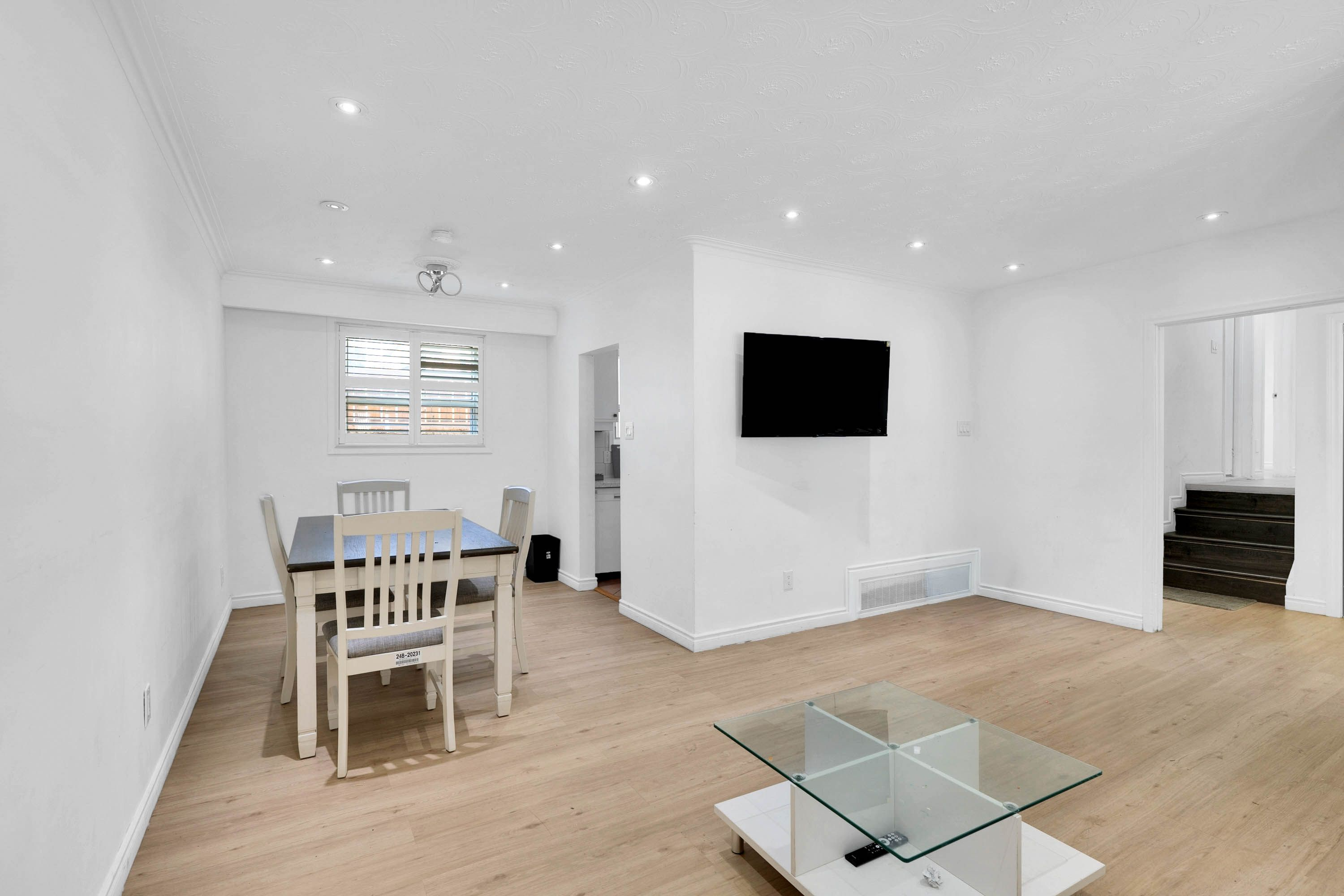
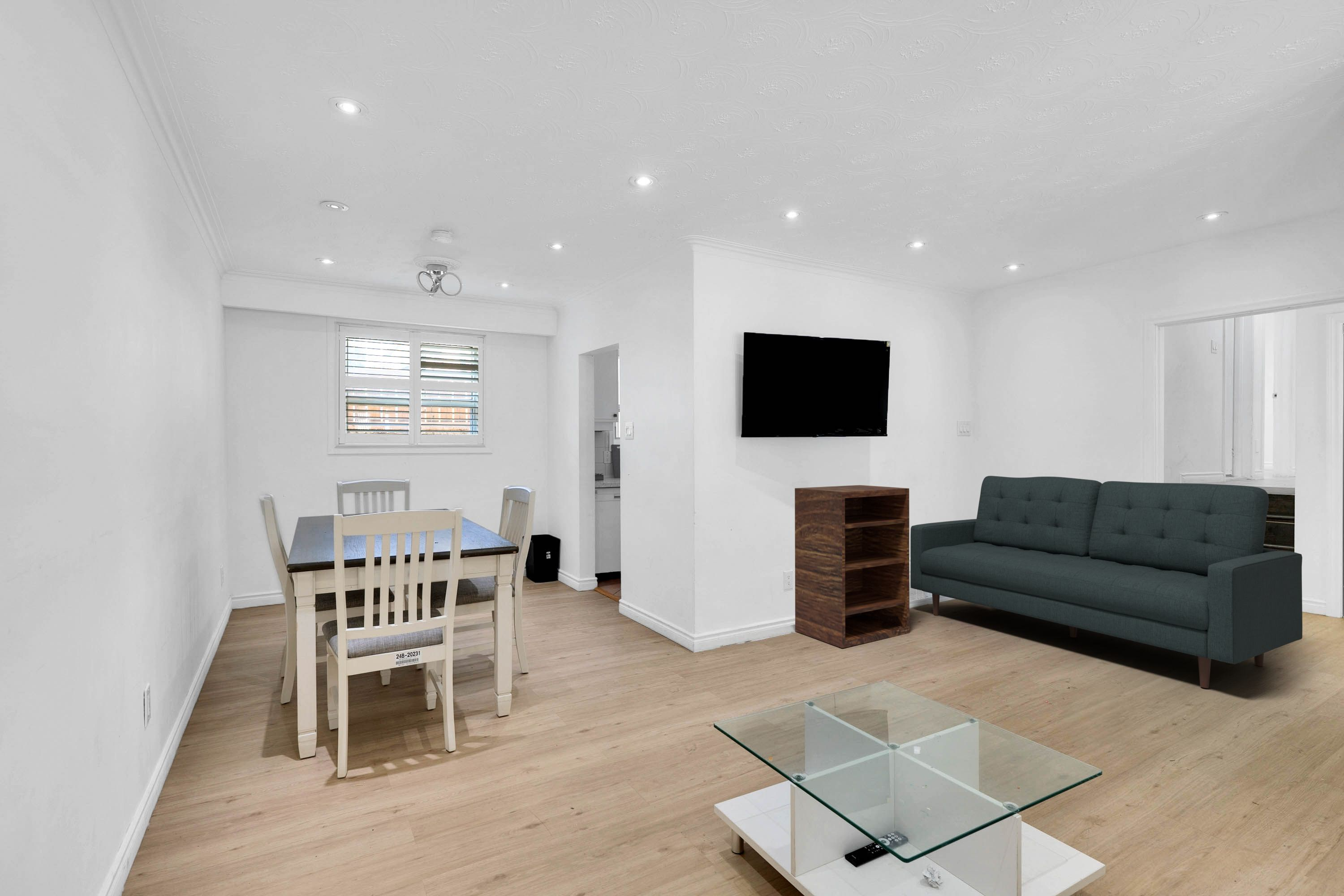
+ shelving unit (852, 560)
+ sofa (1076, 558)
